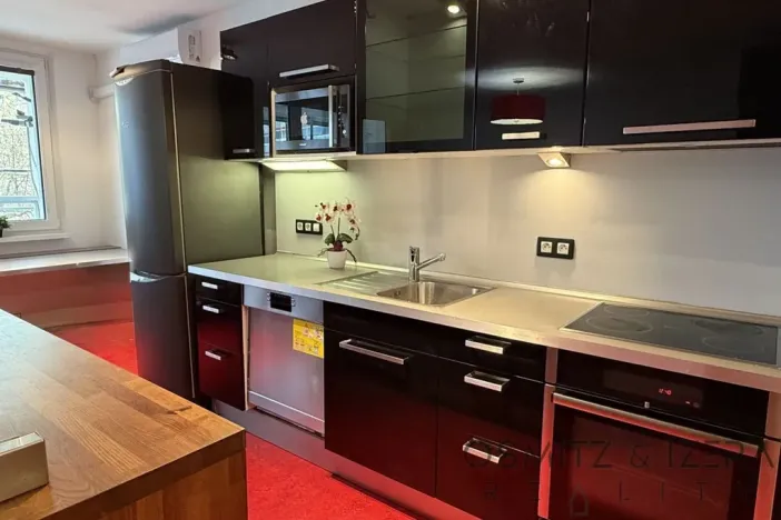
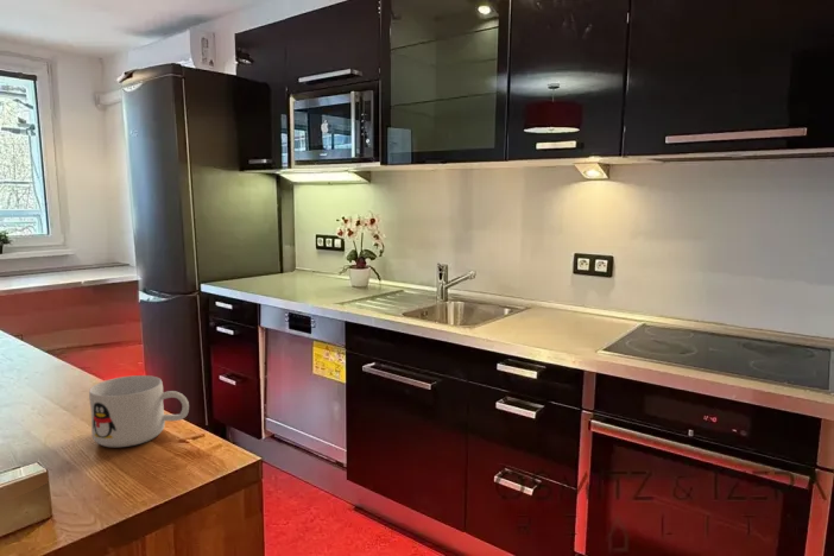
+ mug (141, 409)
